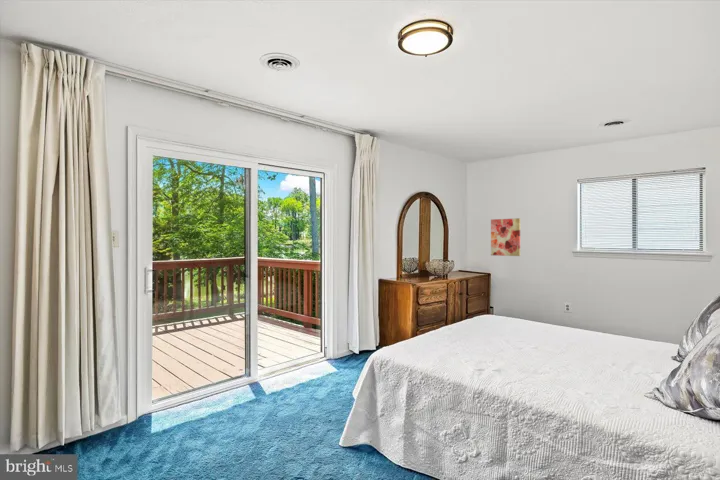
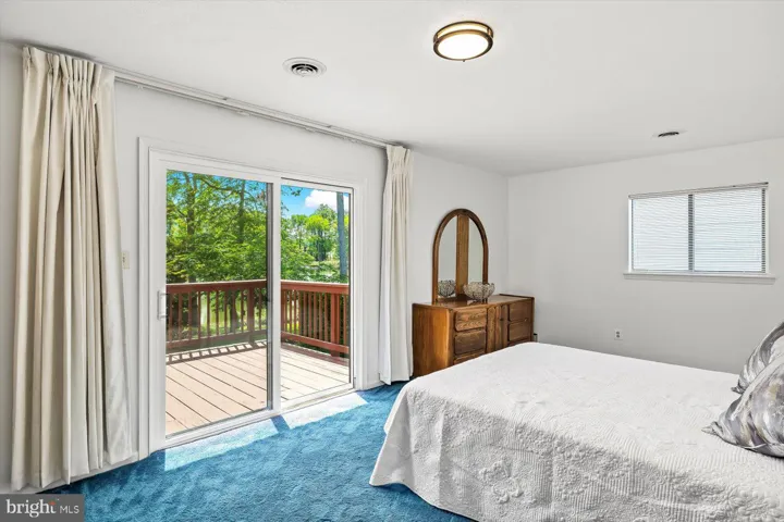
- wall art (505, 237)
